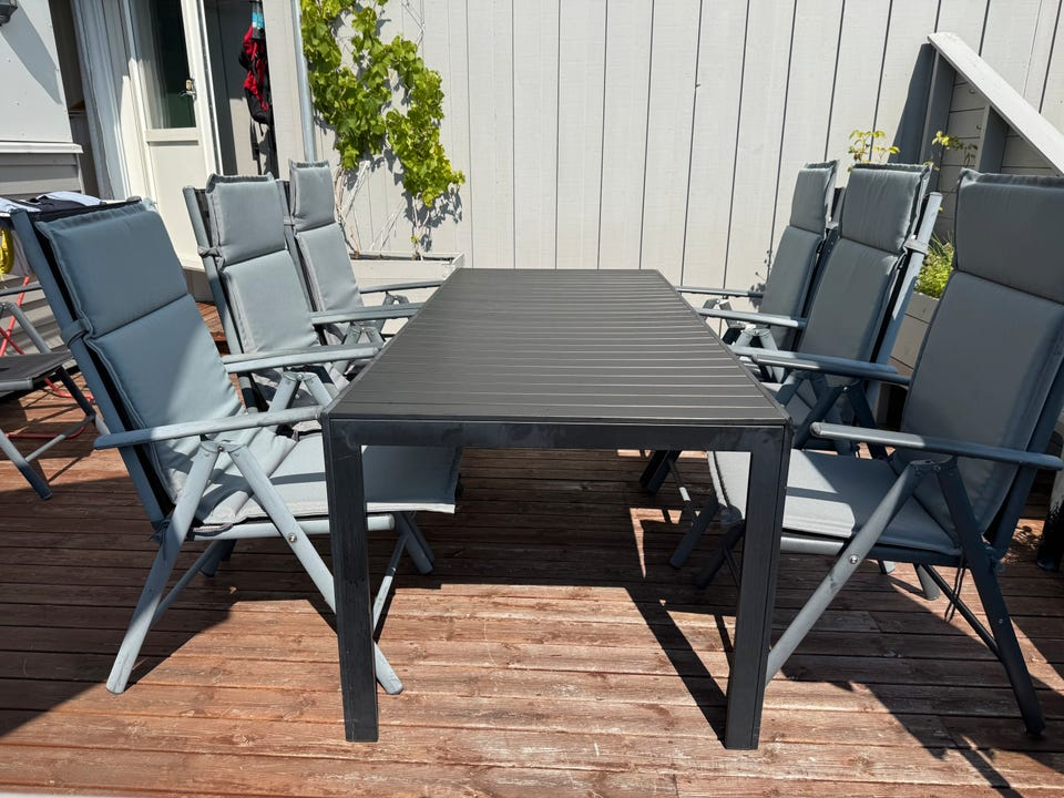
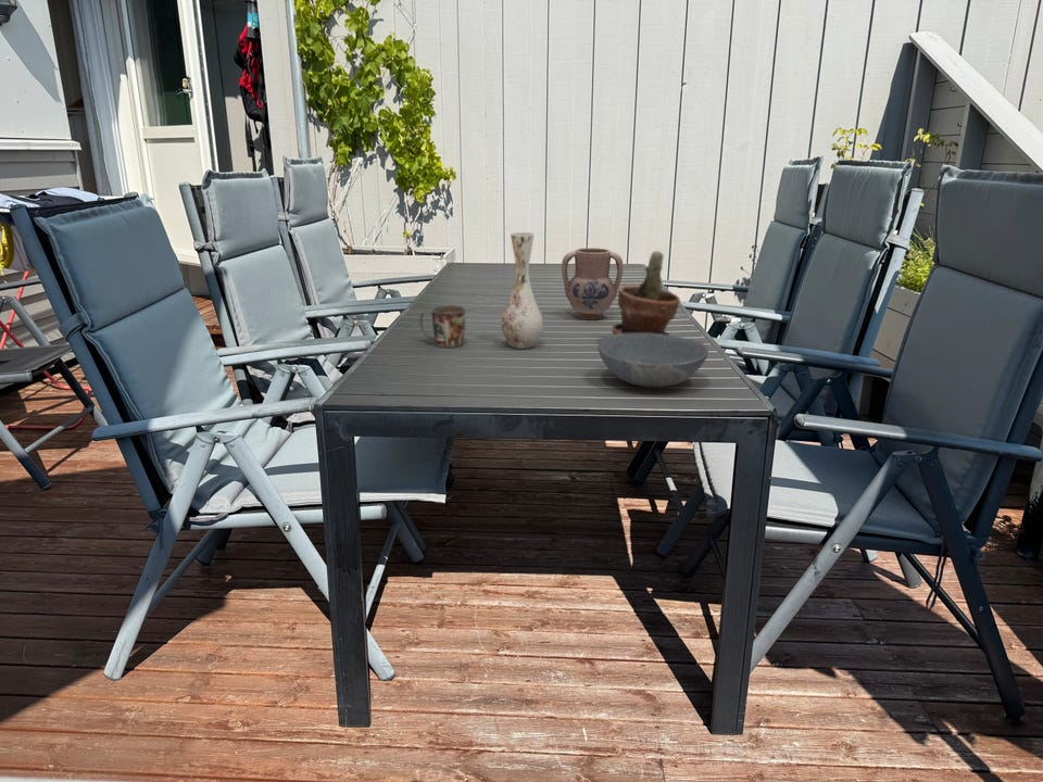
+ mug (441, 326)
+ potted plant (646, 297)
+ vase (522, 290)
+ pitcher (591, 283)
+ bowl (651, 363)
